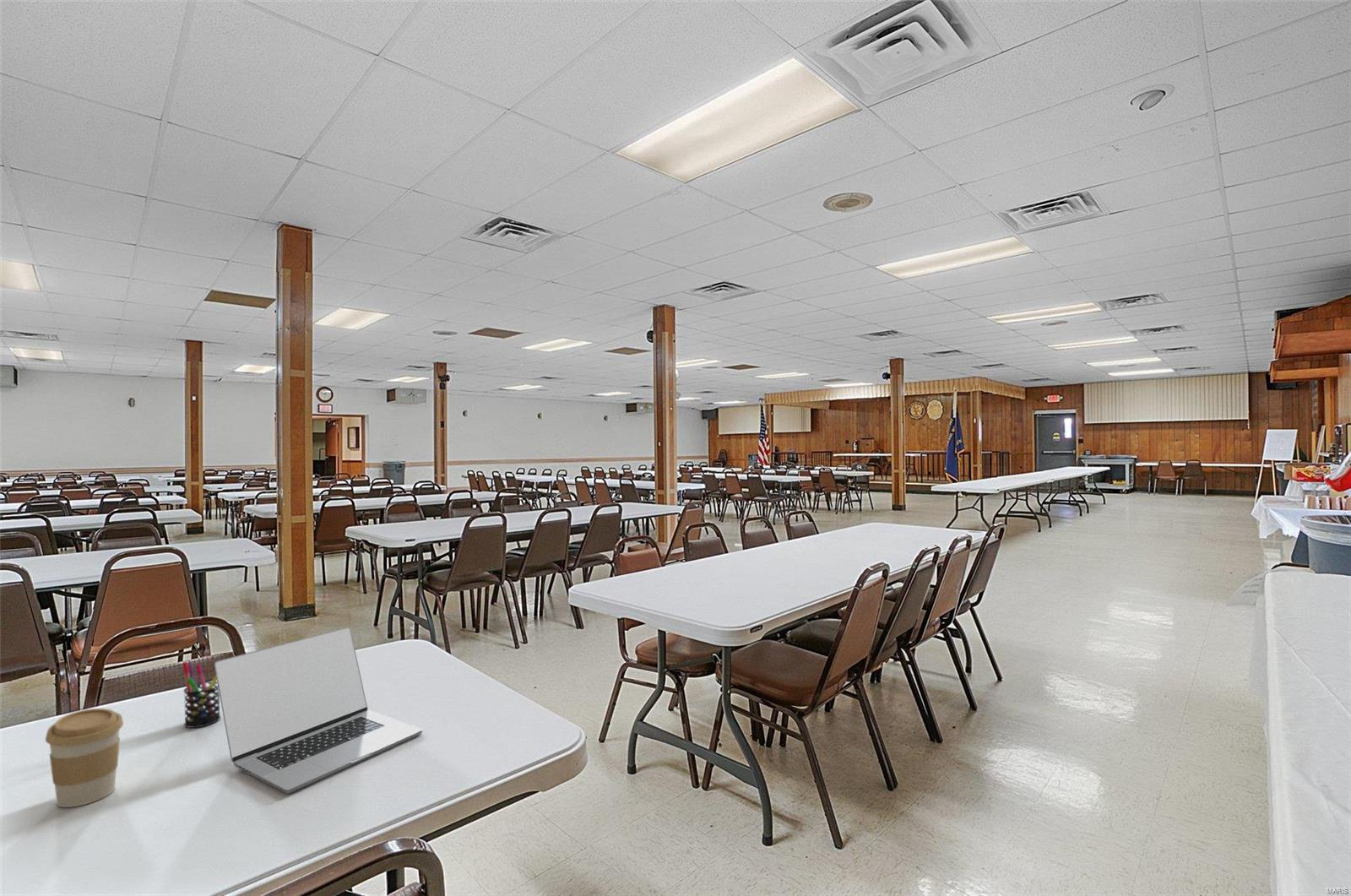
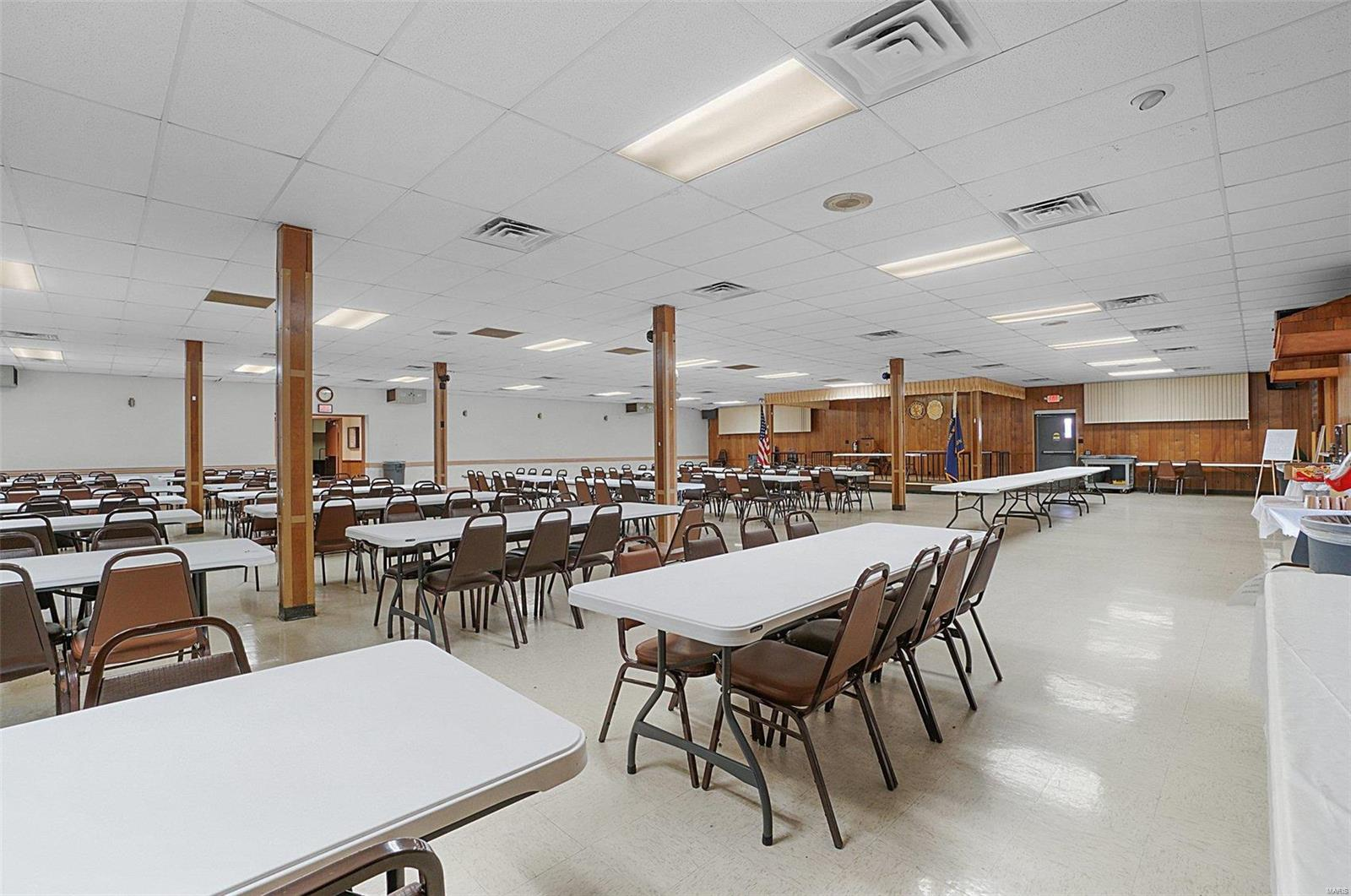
- pen holder (198, 692)
- laptop (322, 699)
- coffee cup (85, 755)
